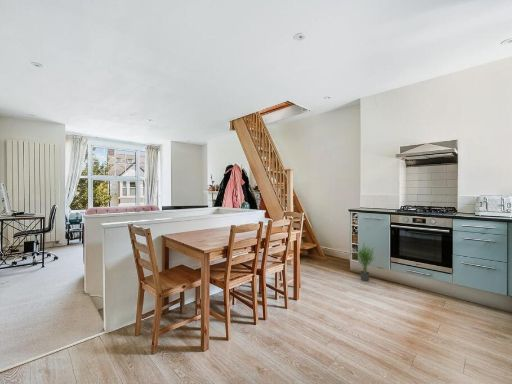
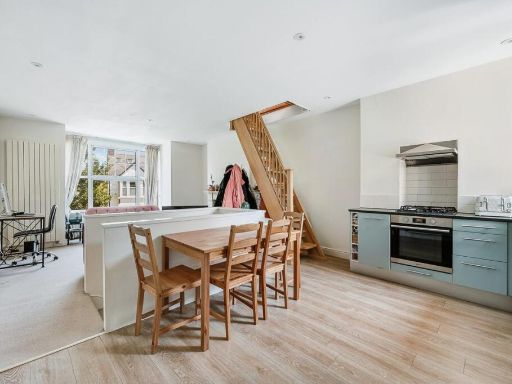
- potted plant (362, 260)
